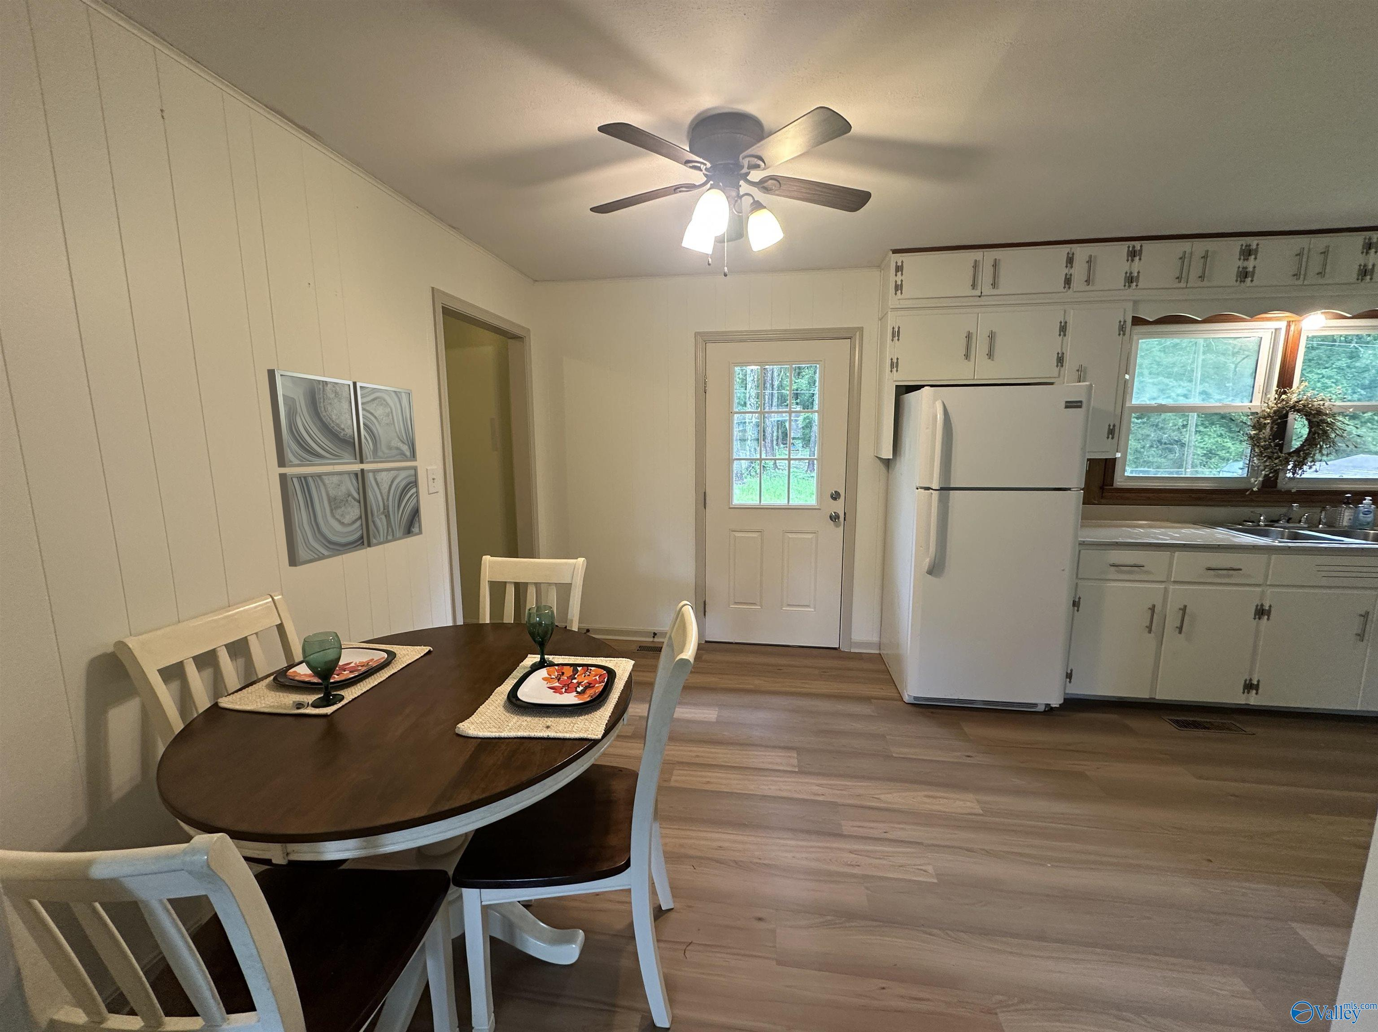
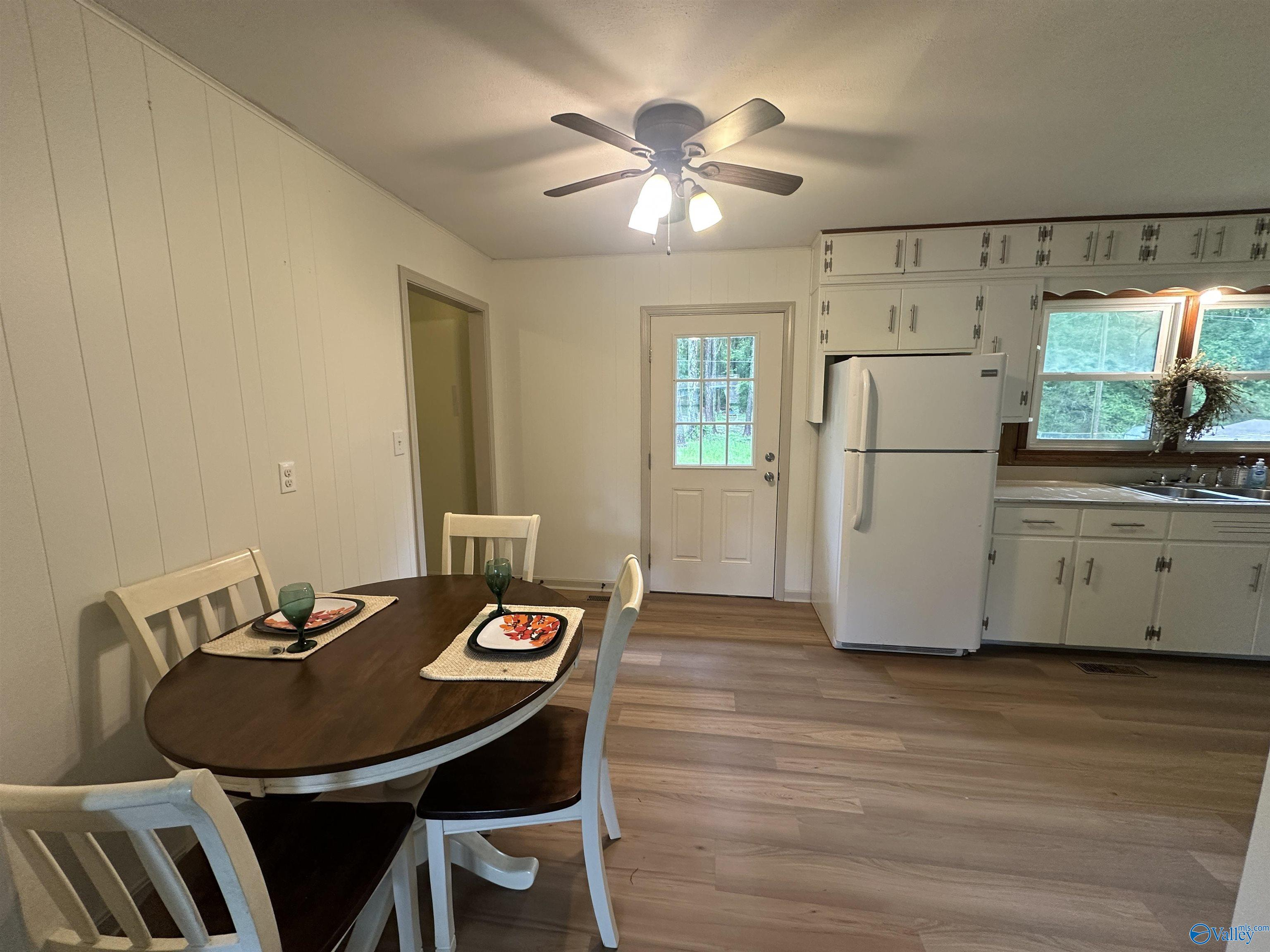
- wall art (358, 468)
